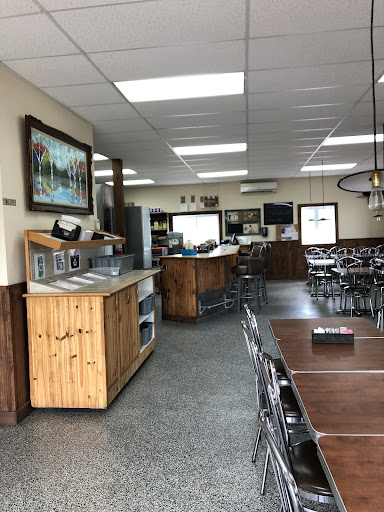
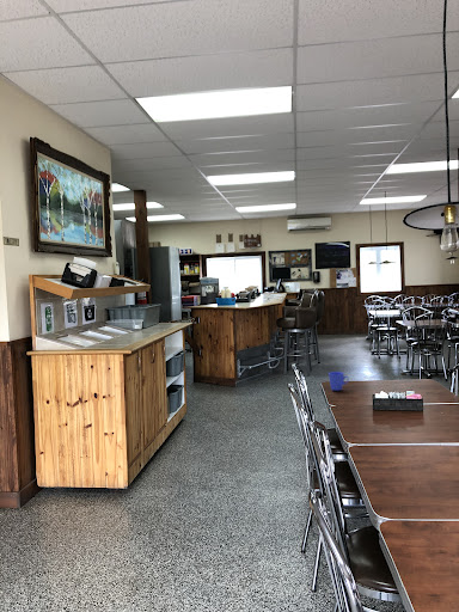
+ mug (338, 381)
